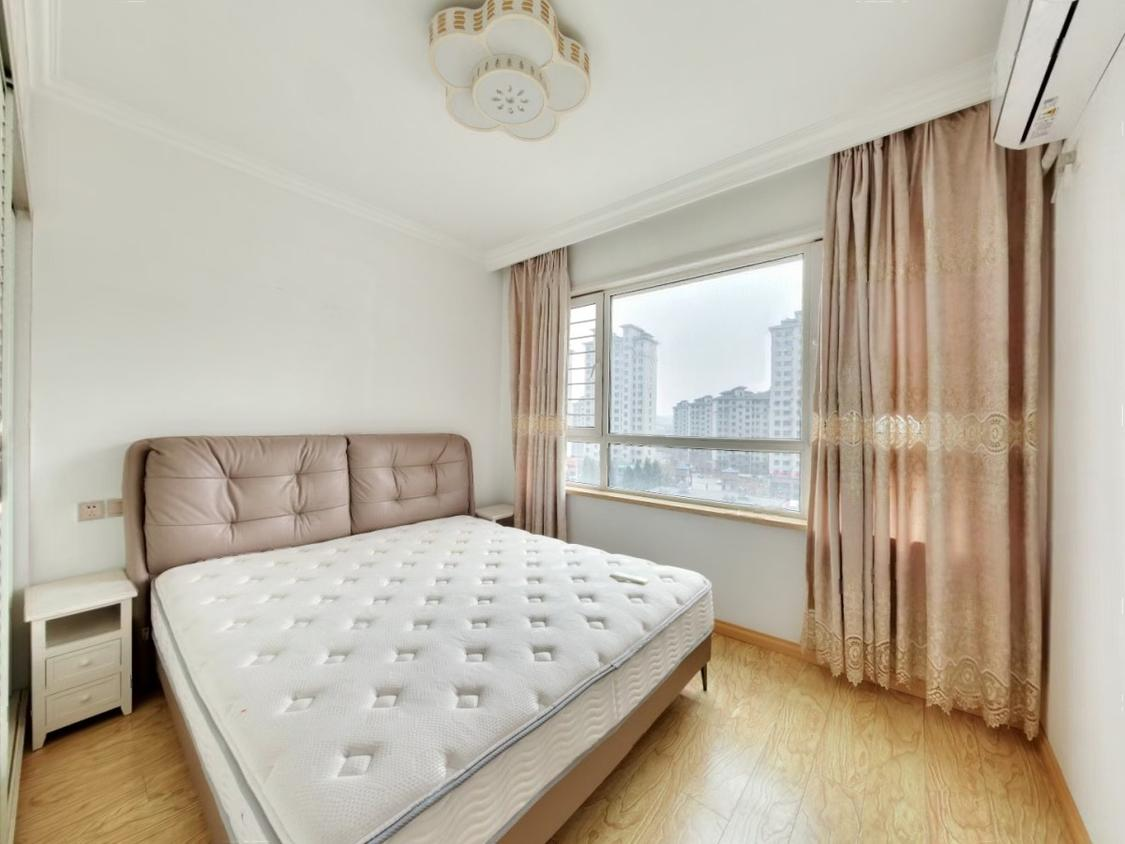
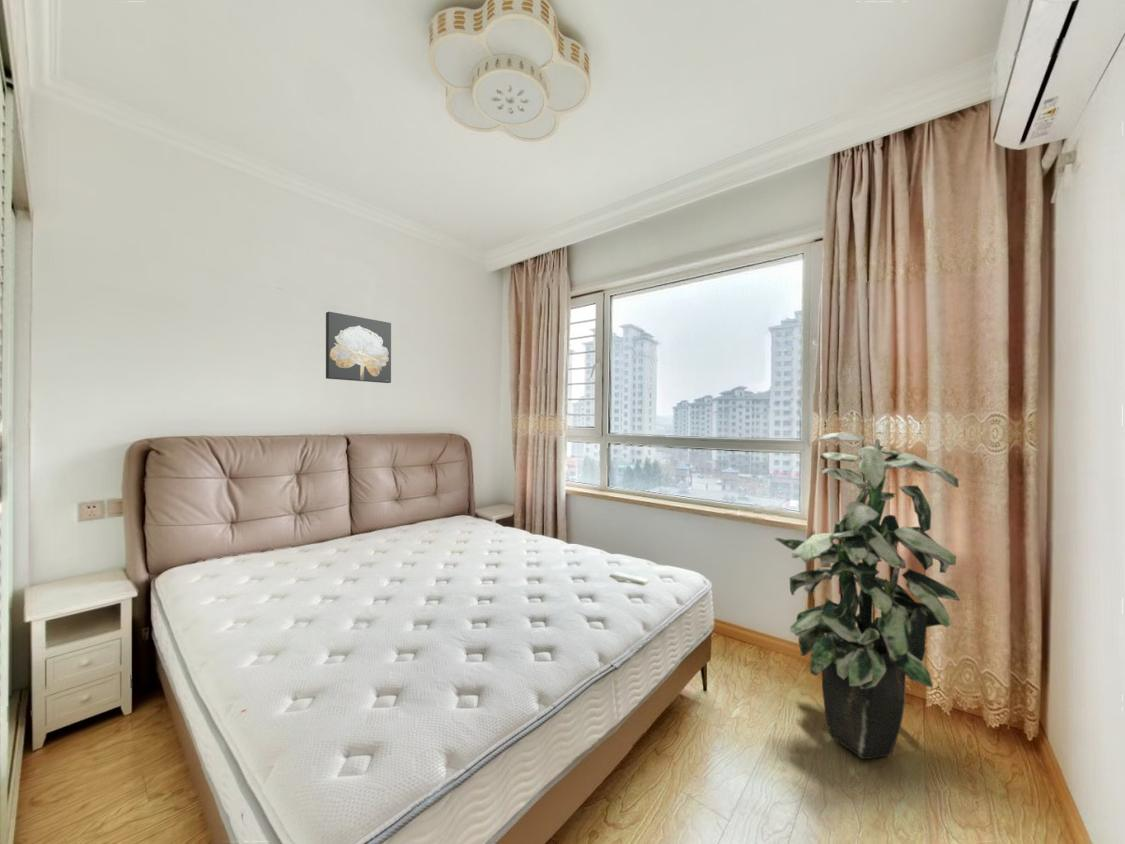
+ wall art (359, 349)
+ indoor plant (859, 584)
